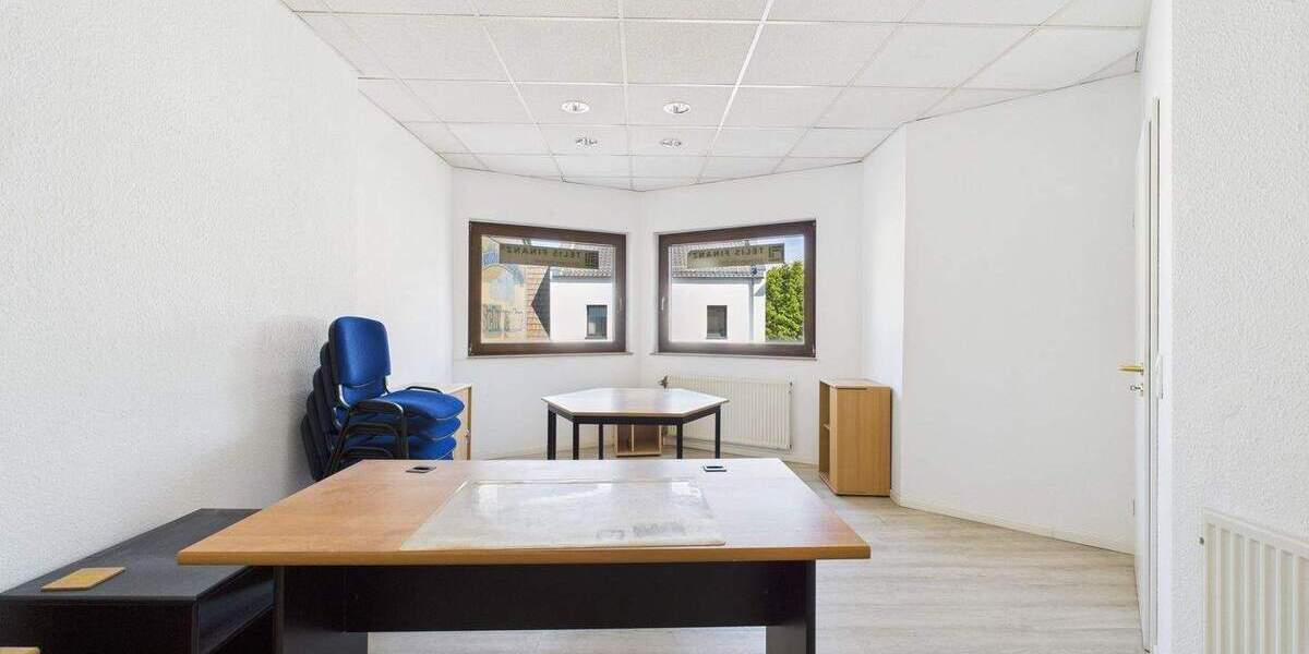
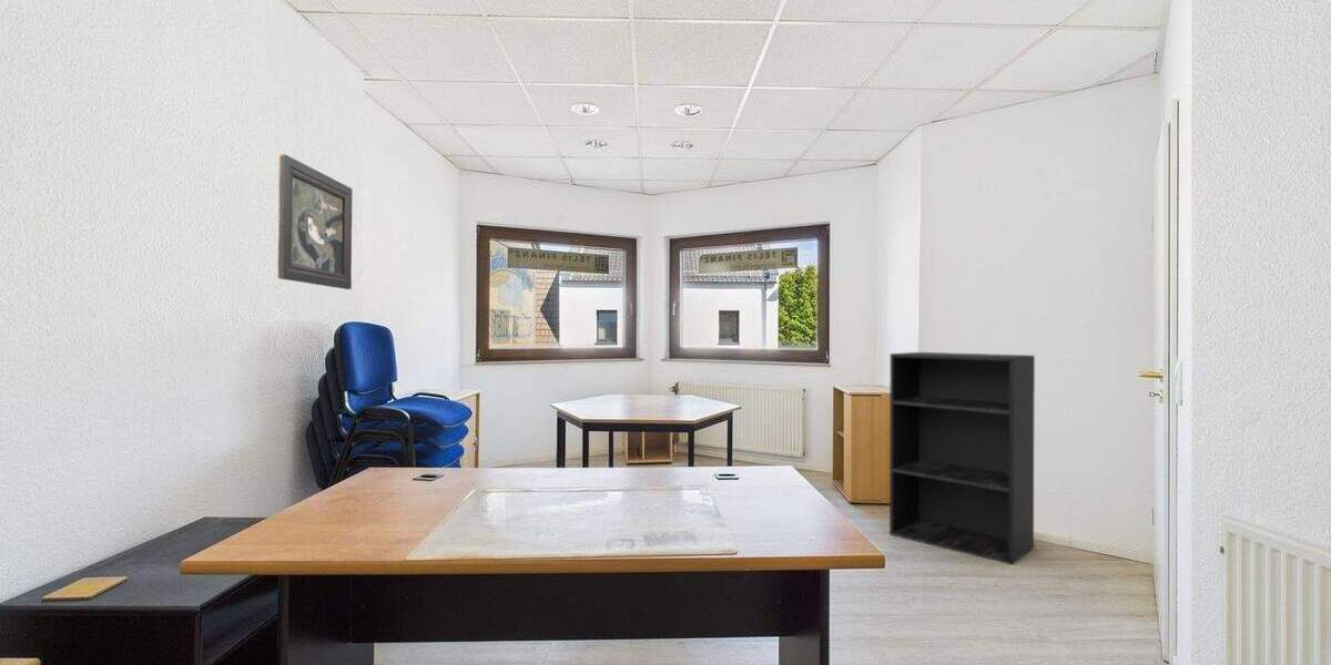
+ bookshelf (959, 447)
+ framed painting (318, 228)
